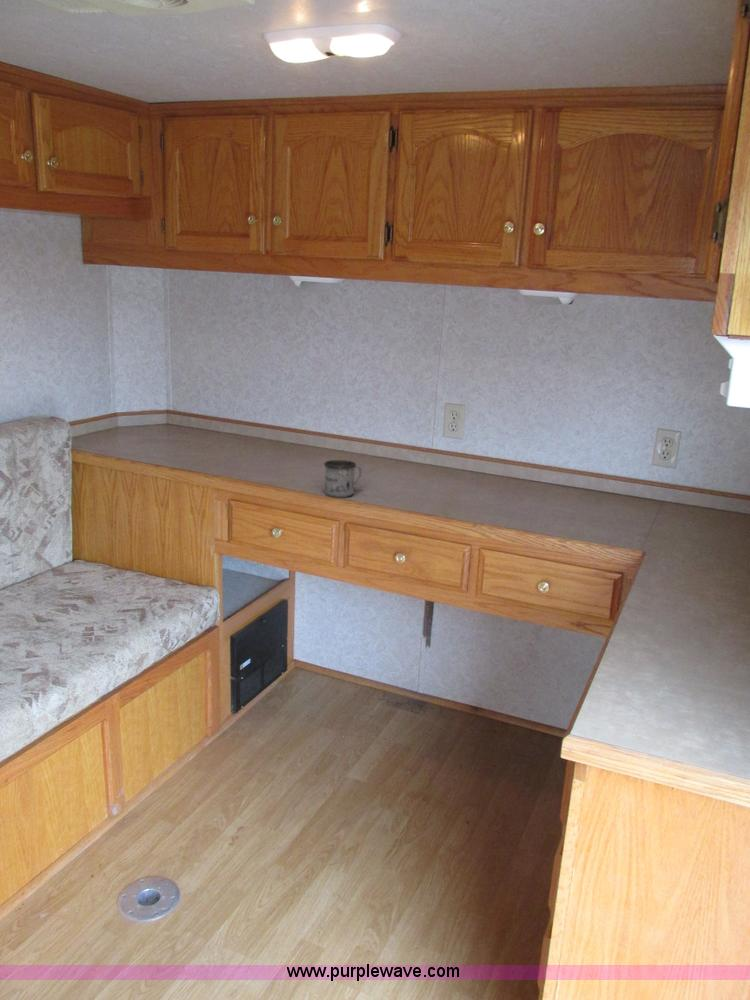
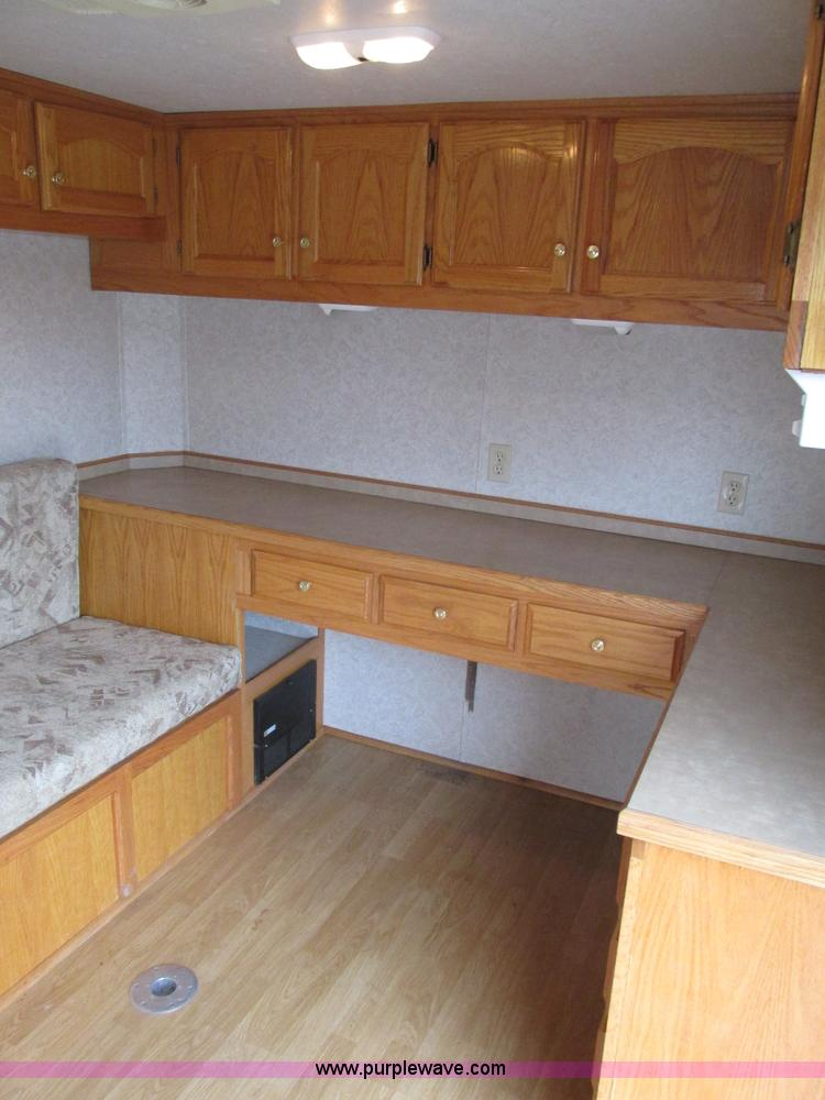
- mug (343, 478)
